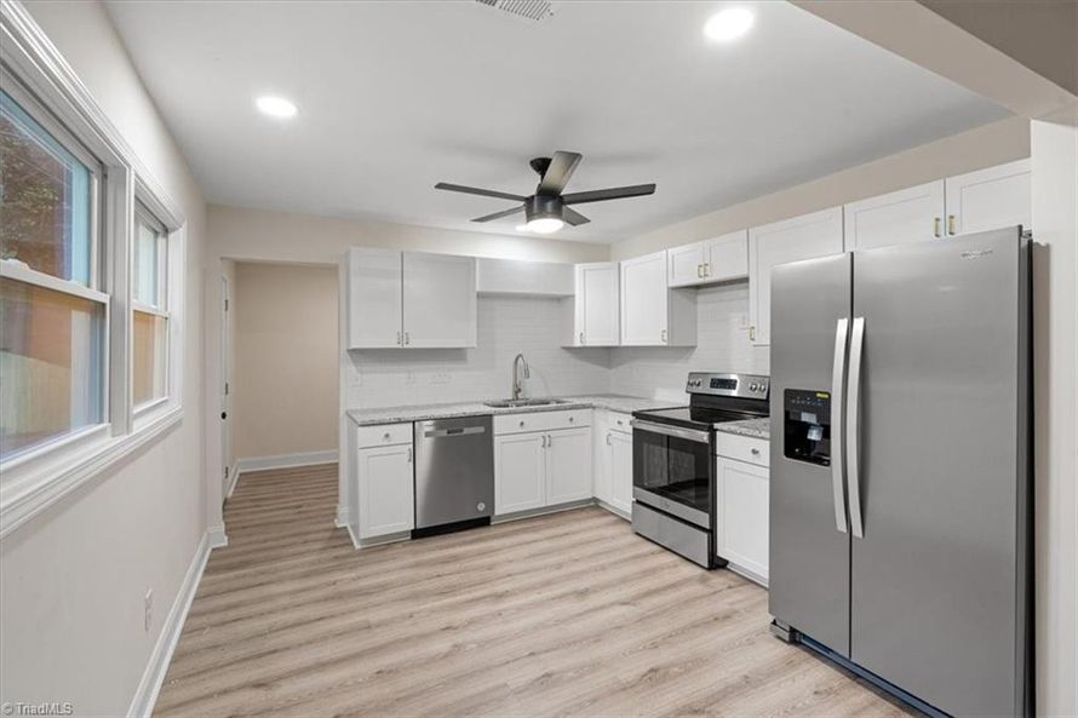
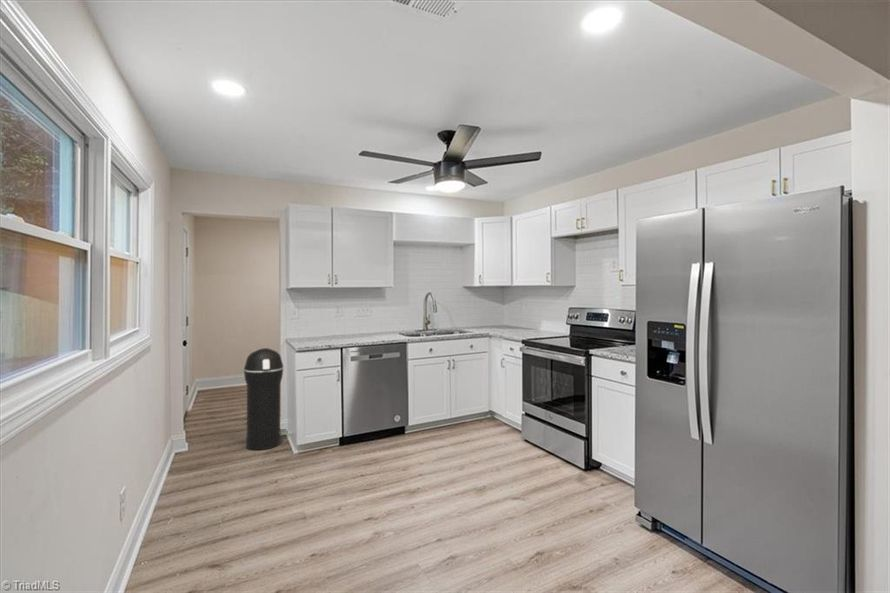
+ trash can (264, 396)
